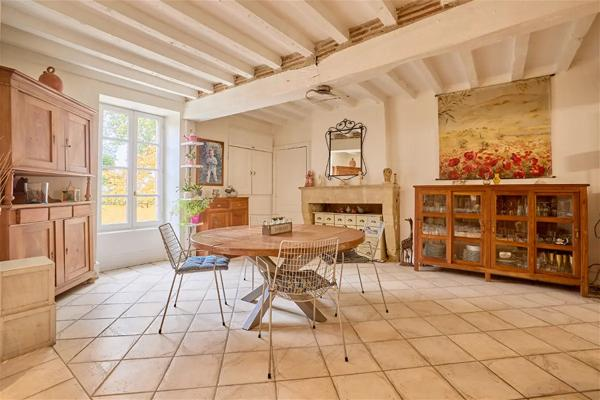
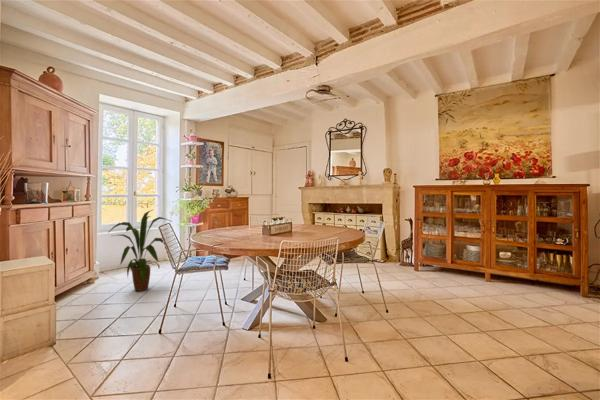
+ house plant (141, 248)
